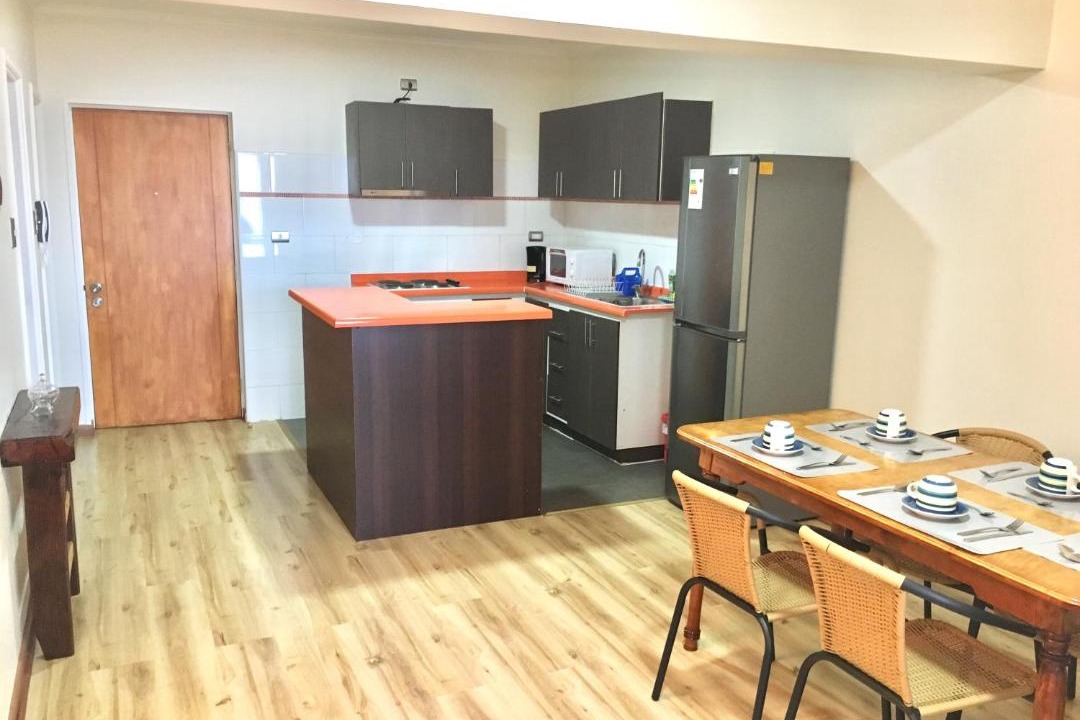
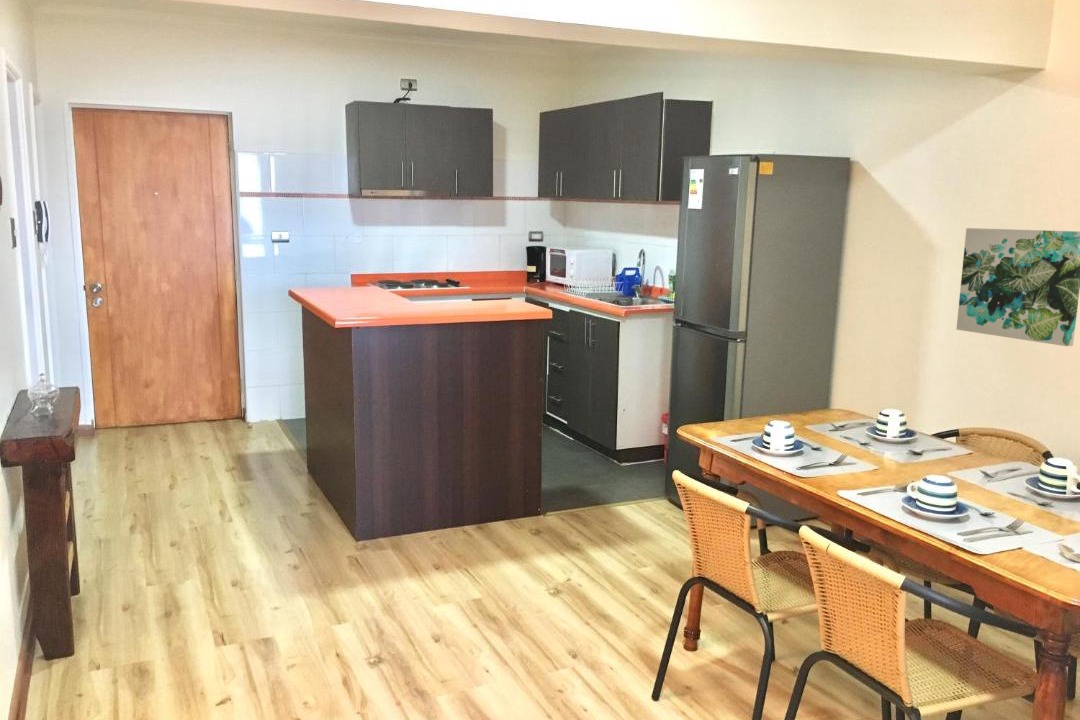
+ wall art (1017, 284)
